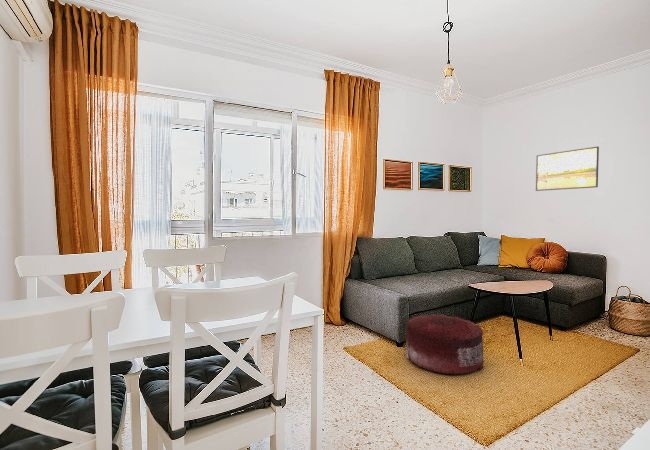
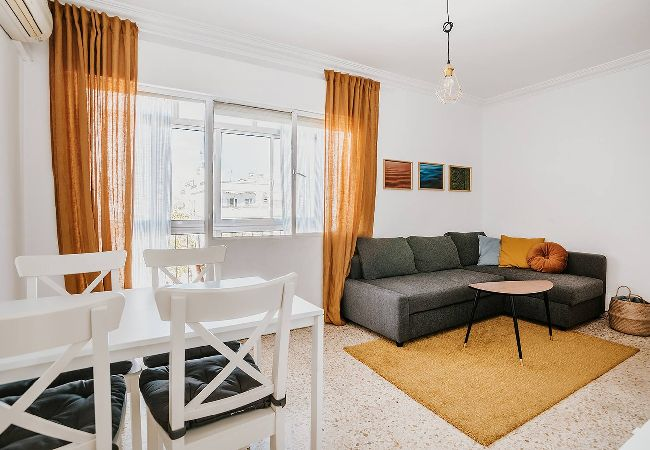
- pouf (443, 339)
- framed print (565, 170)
